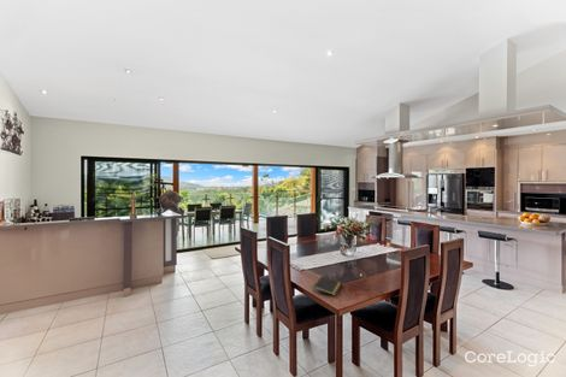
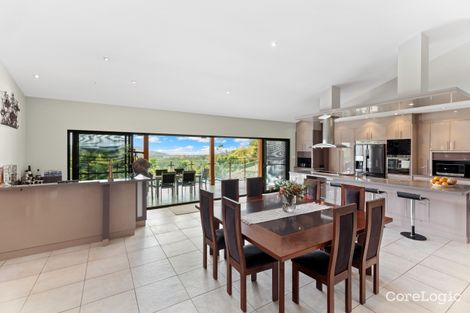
- notepad (328, 284)
